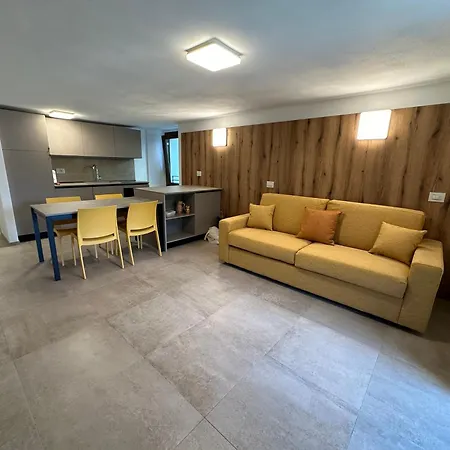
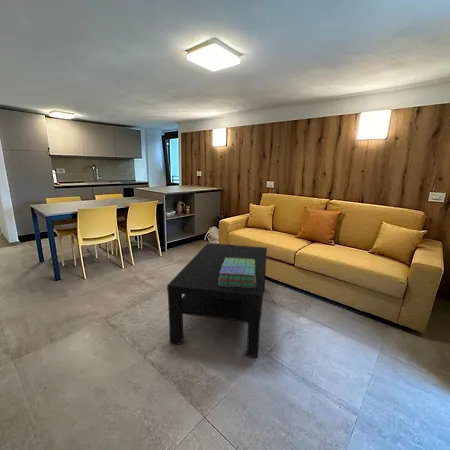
+ coffee table (226, 287)
+ stack of books (238, 270)
